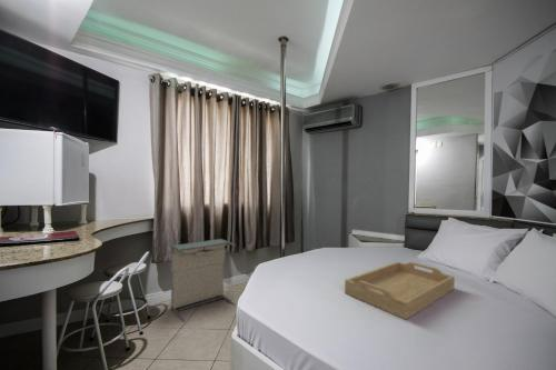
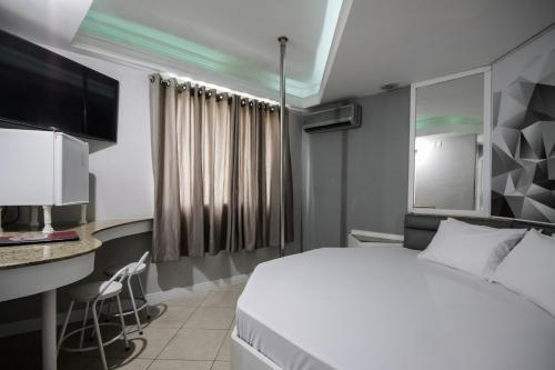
- serving tray (400, 282)
- laundry hamper (203, 276)
